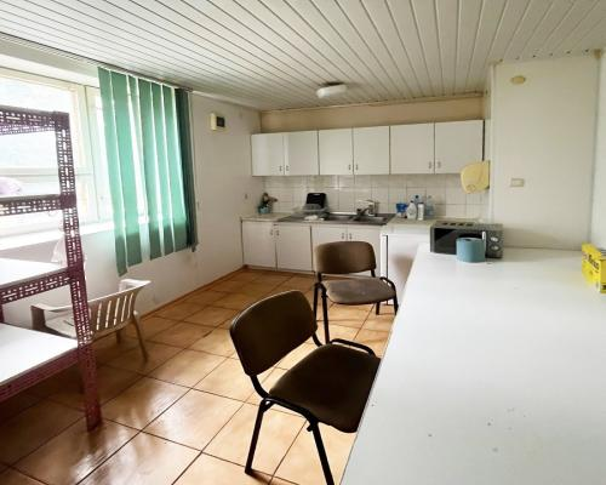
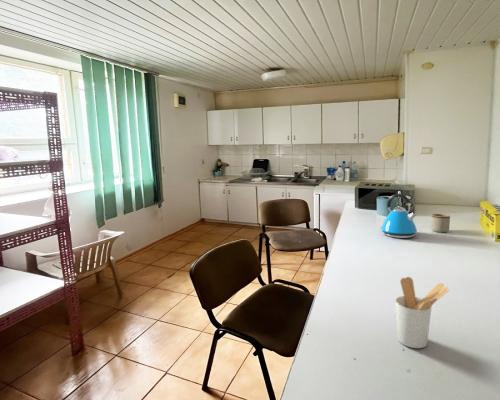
+ utensil holder (421, 312)
+ kettle (398, 214)
+ mug (440, 222)
